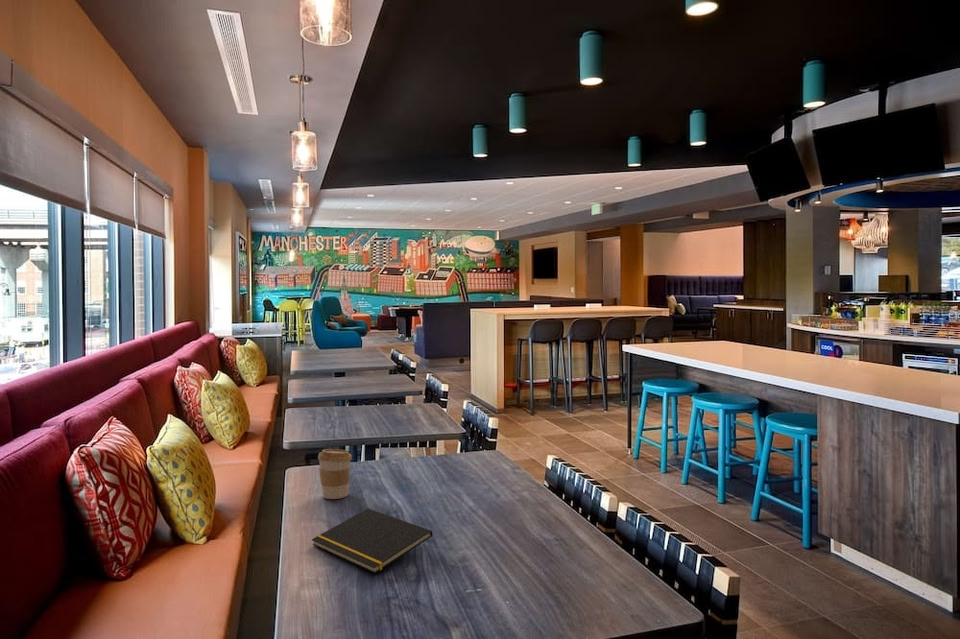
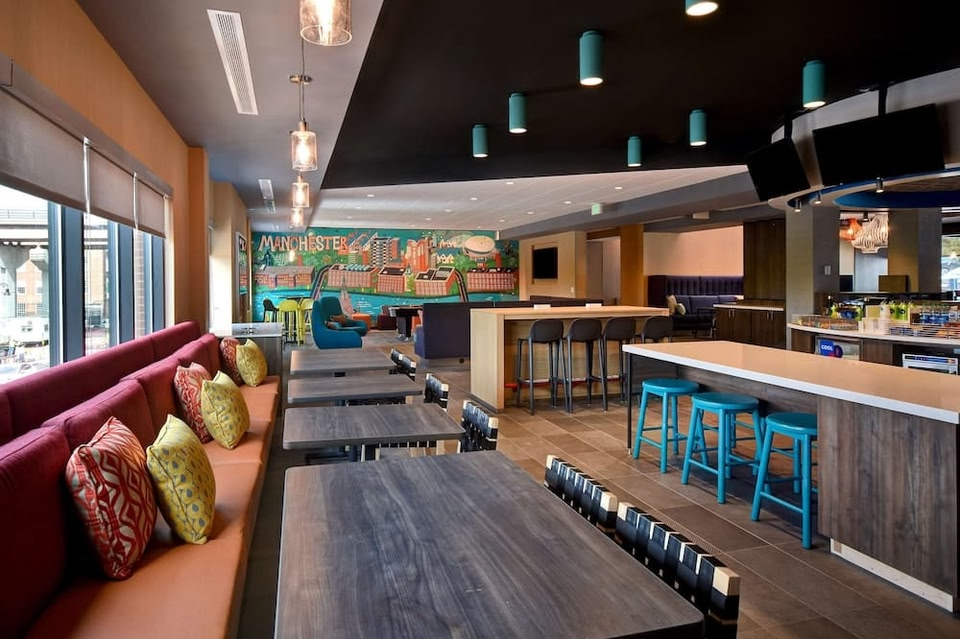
- notepad (371, 537)
- coffee cup (335, 472)
